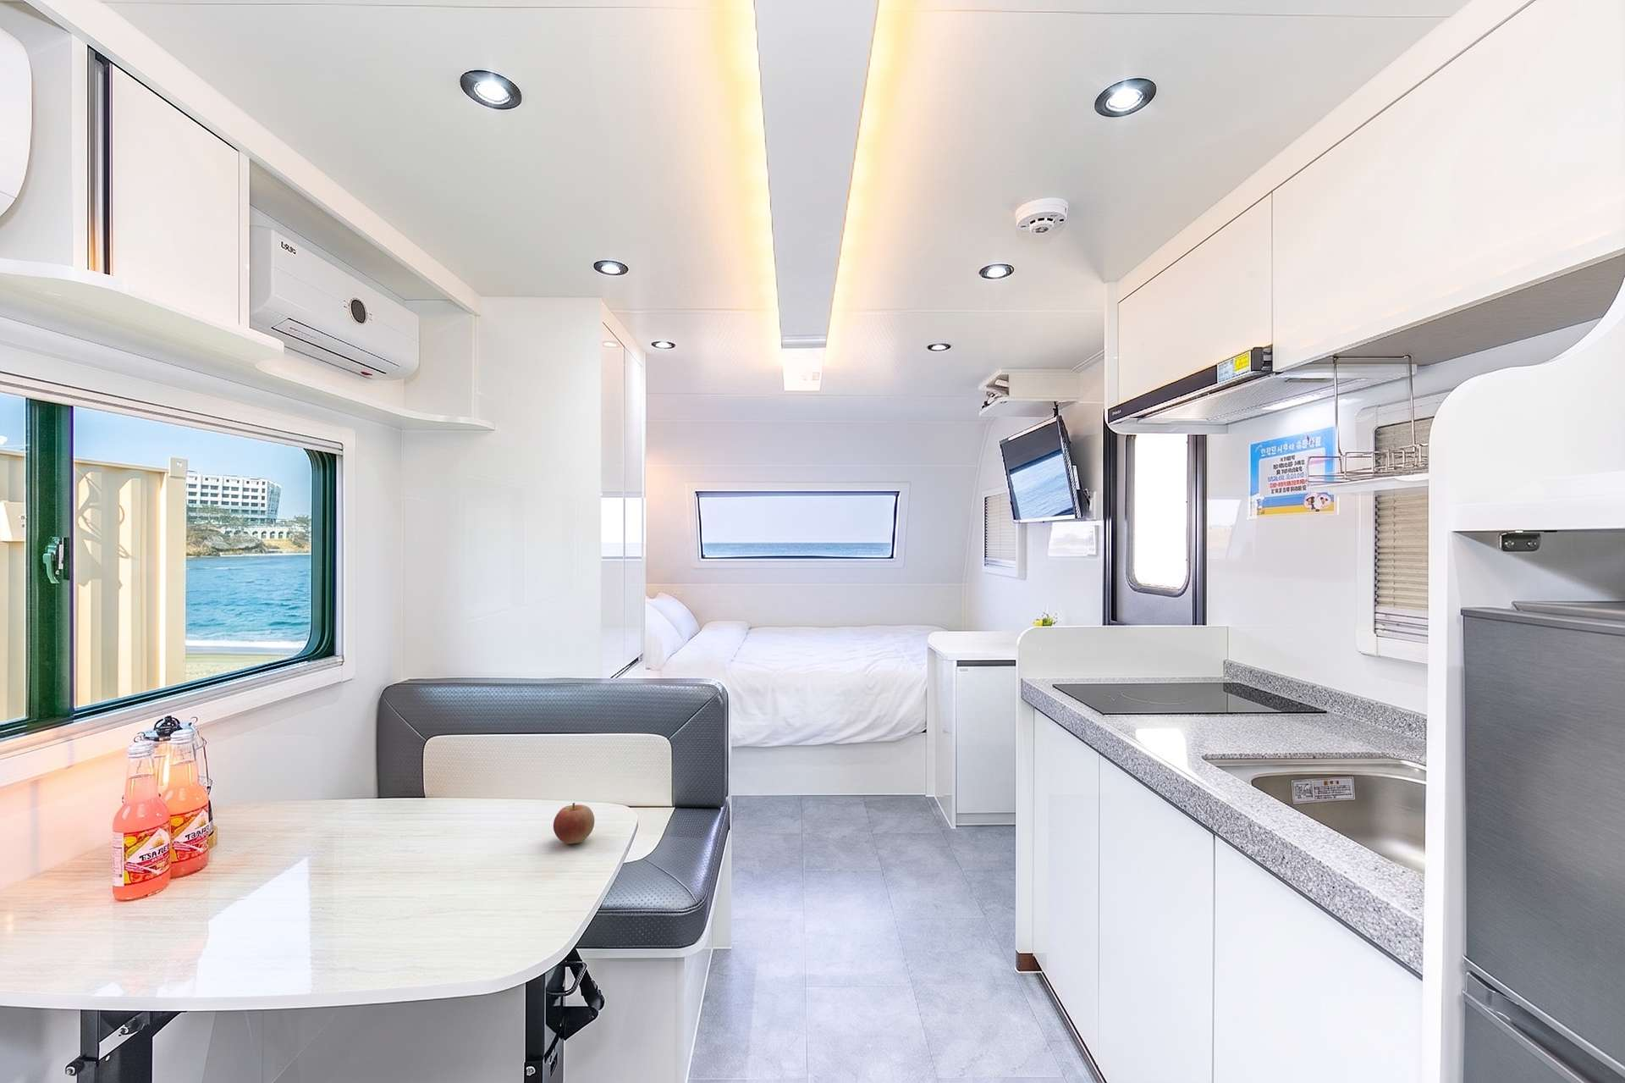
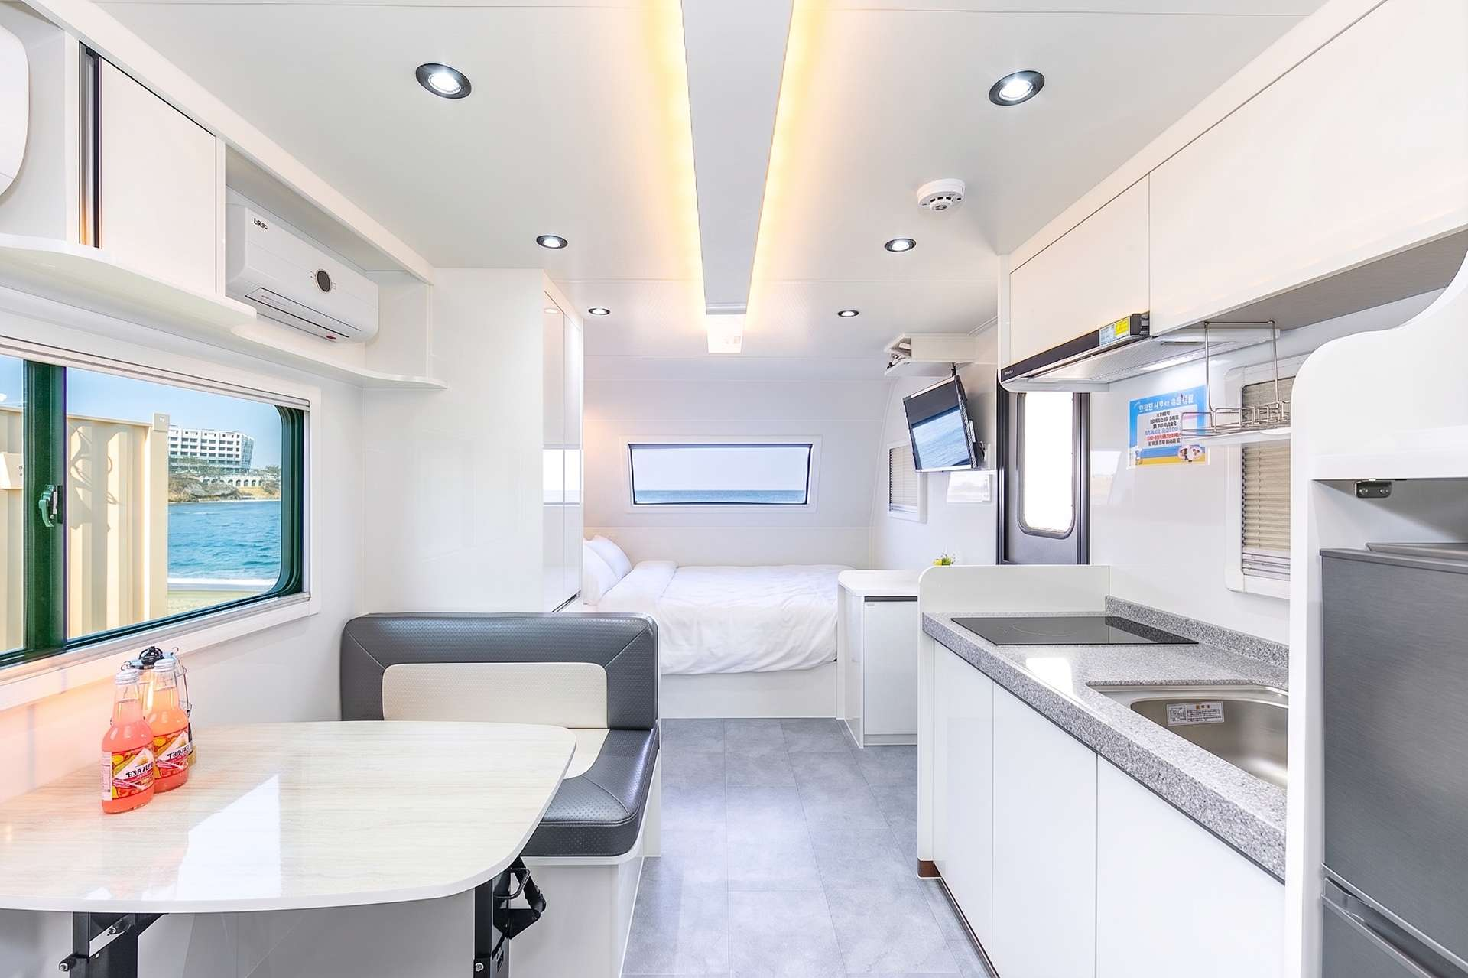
- apple (574, 822)
